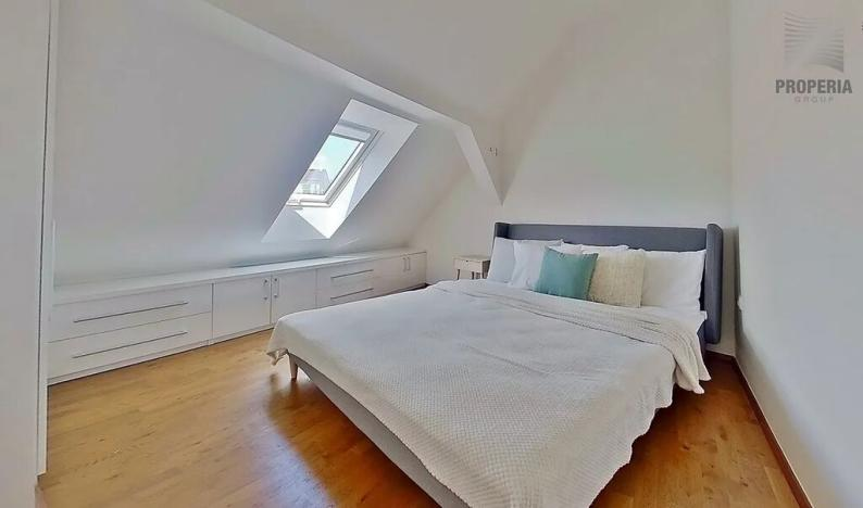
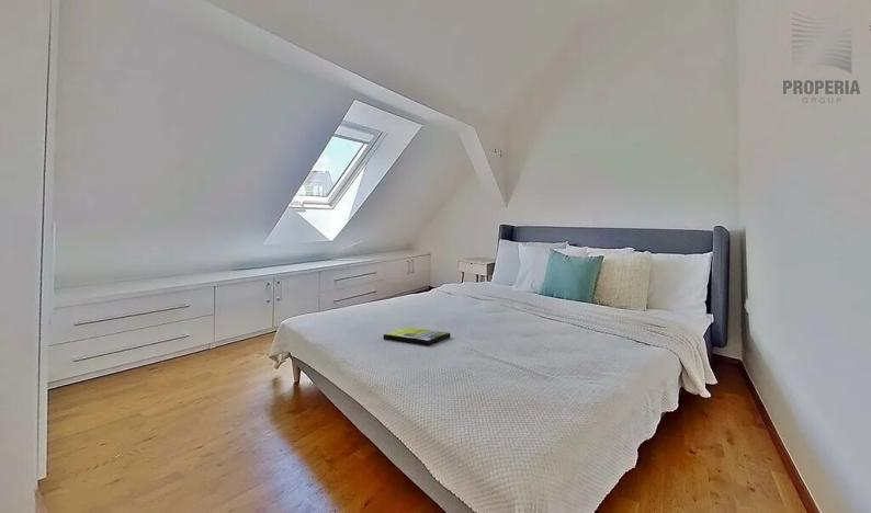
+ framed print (417, 335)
